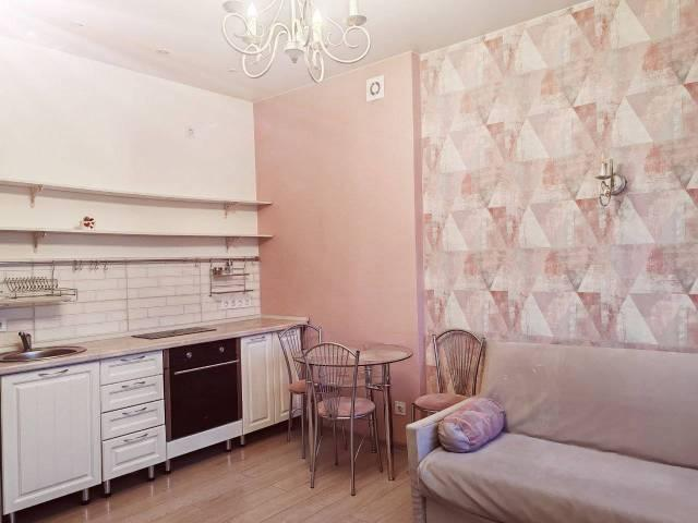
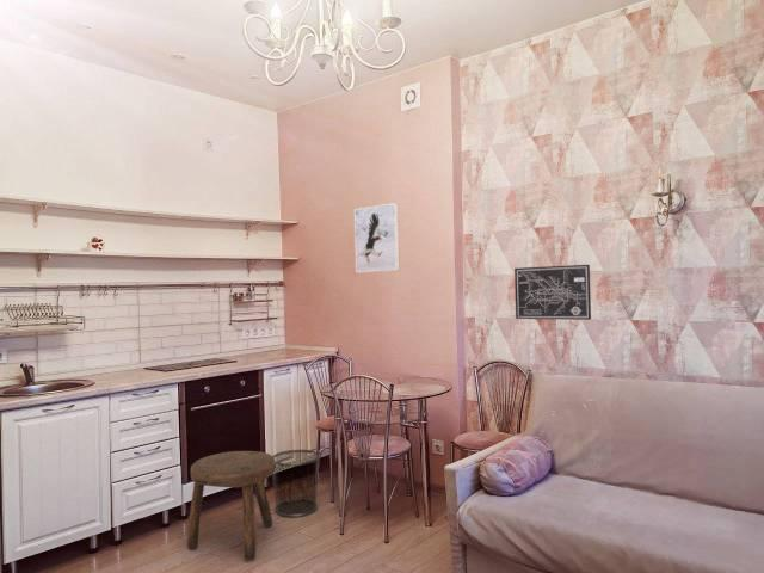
+ wall art (550, 292)
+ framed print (376, 239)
+ stool (242, 500)
+ waste bin (296, 482)
